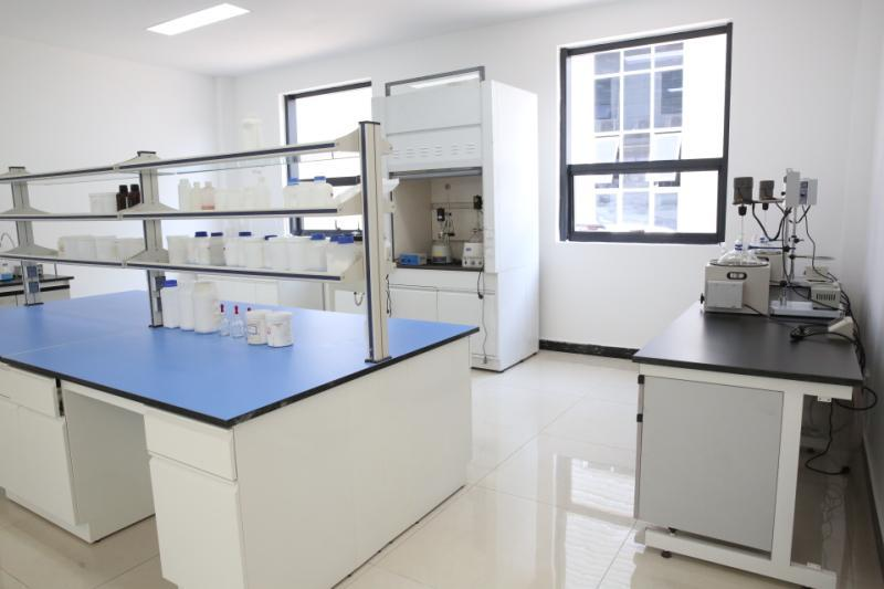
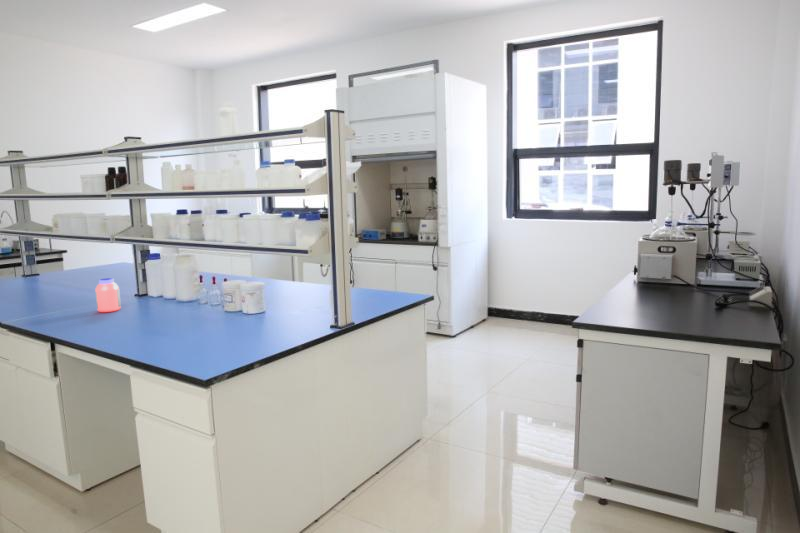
+ jar (107, 294)
